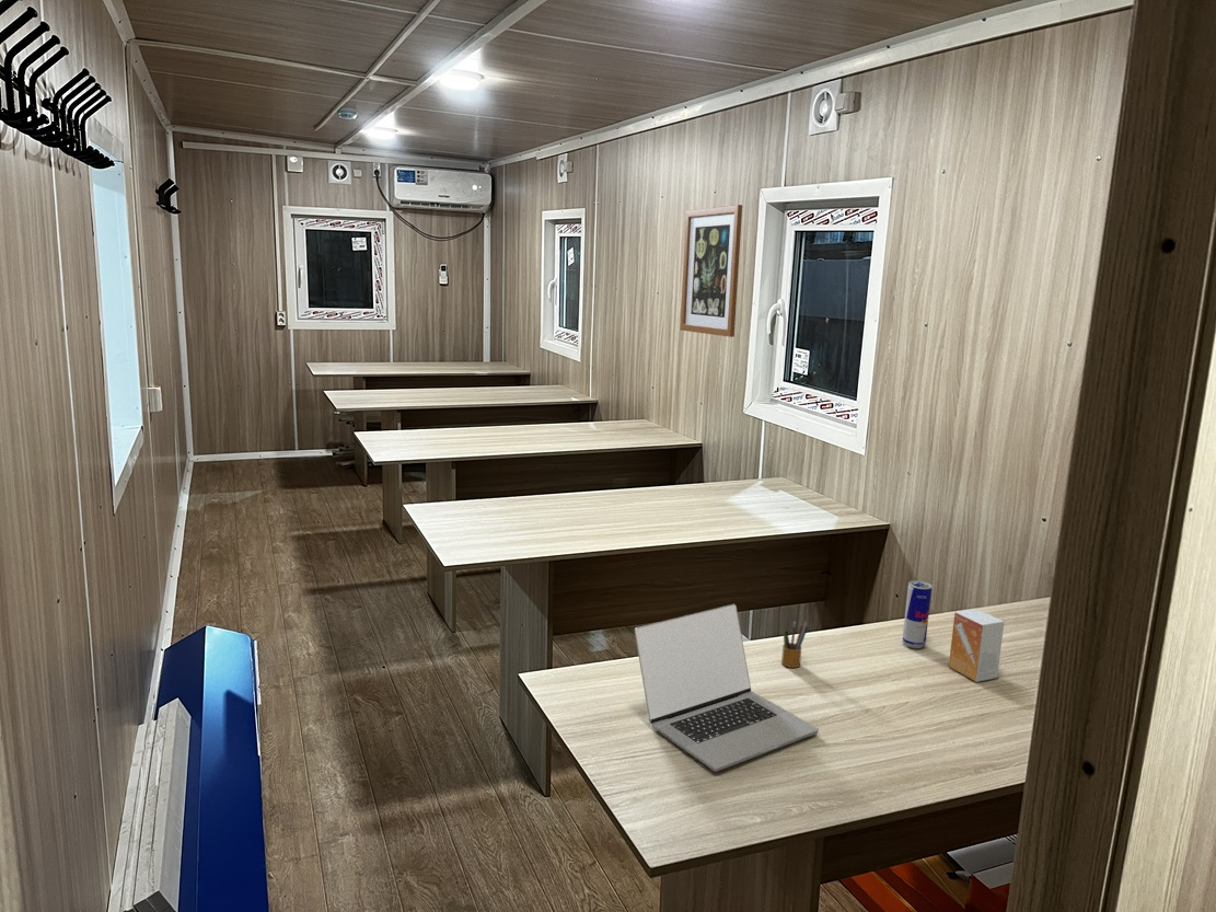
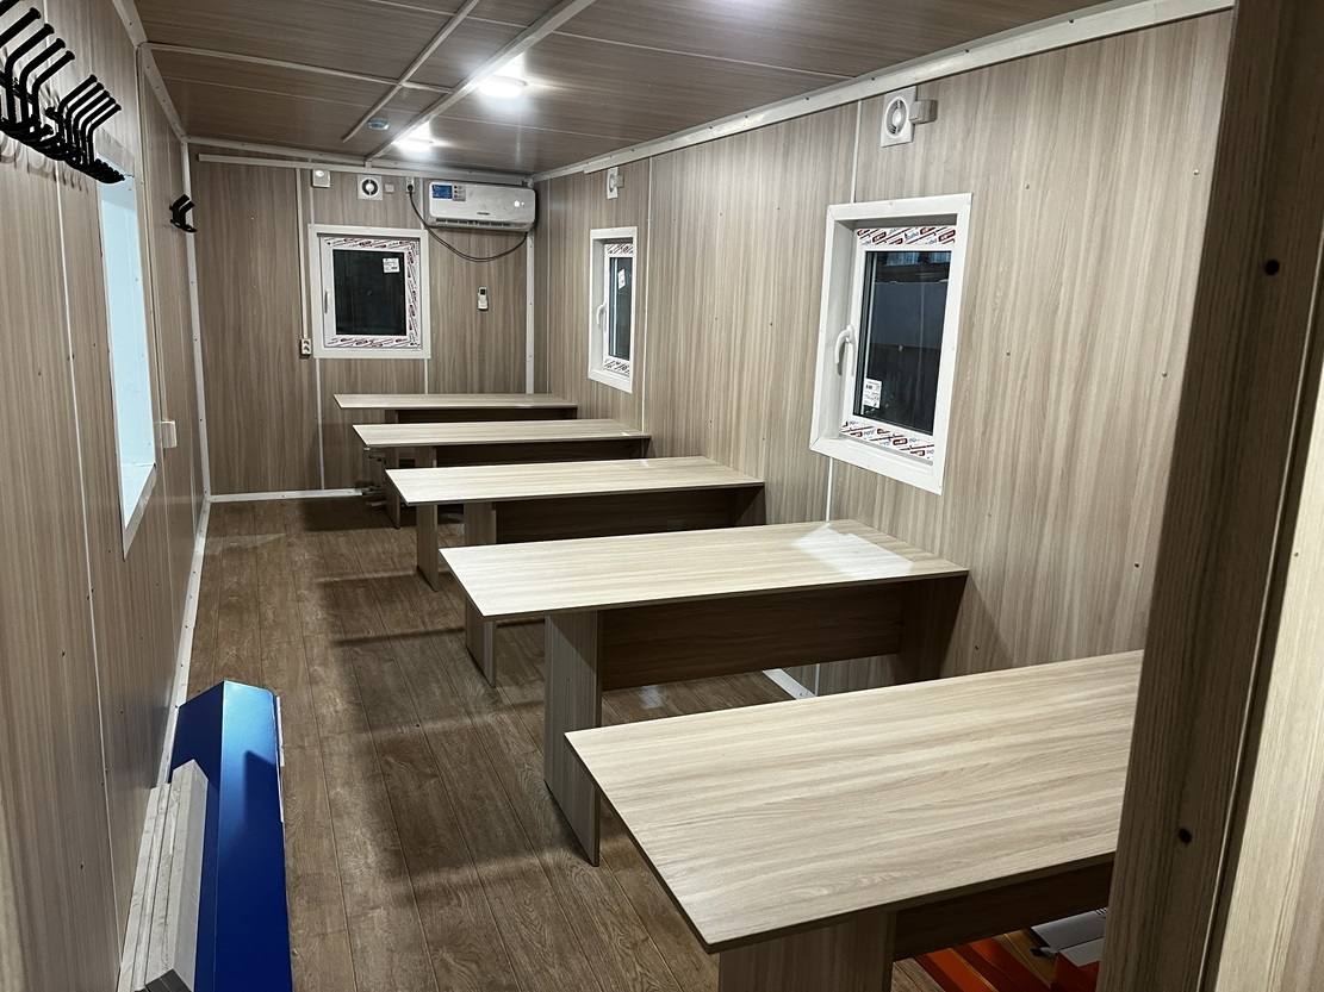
- laptop (726, 680)
- beverage can (916, 614)
- pencil box (792, 643)
- small box (975, 644)
- wall art (709, 272)
